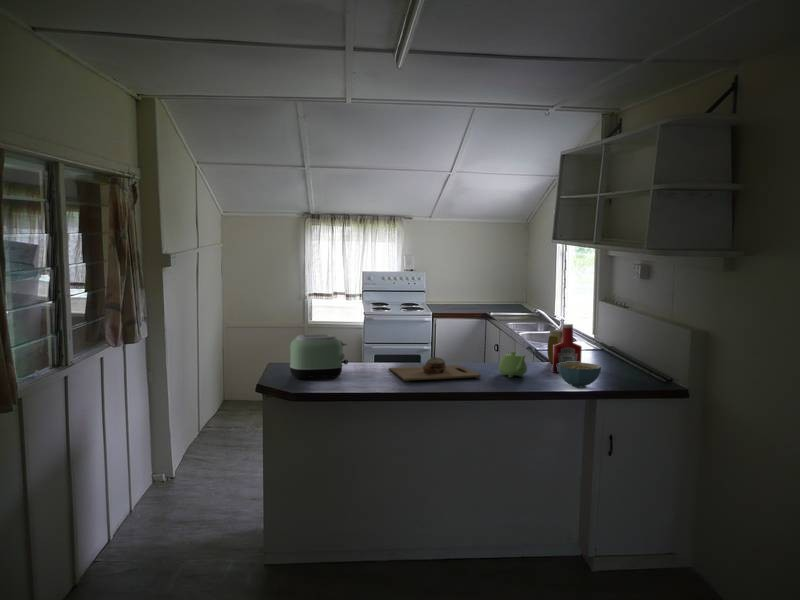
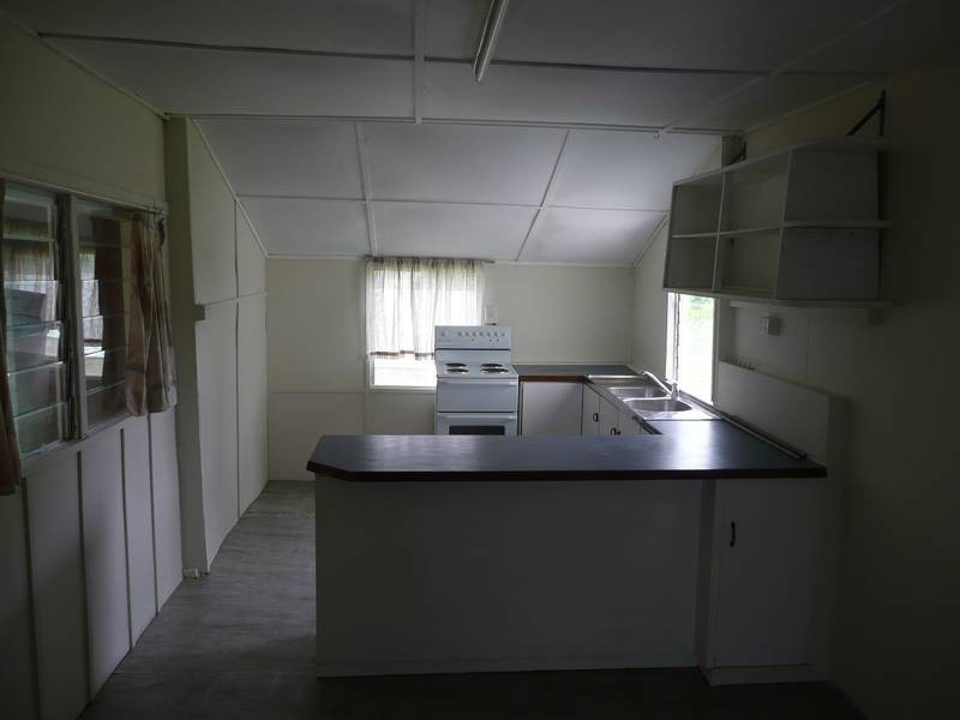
- teapot (513, 363)
- cutting board (433, 365)
- cereal bowl (578, 375)
- toaster (318, 355)
- jar (558, 343)
- soap bottle (567, 348)
